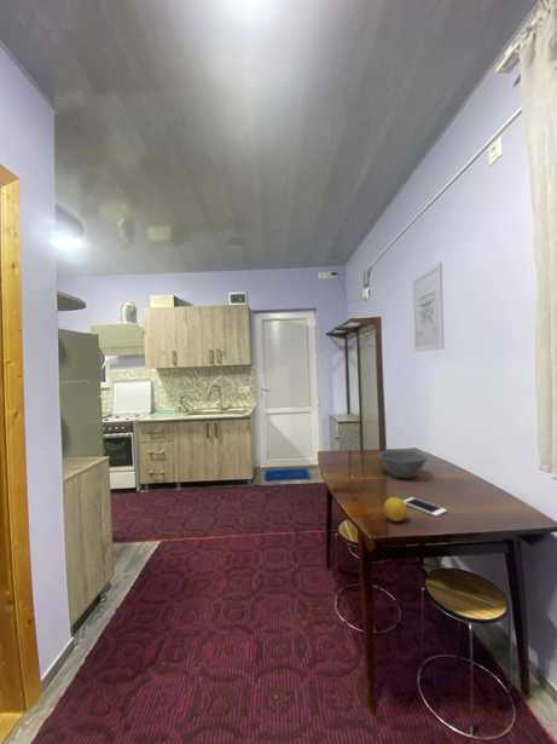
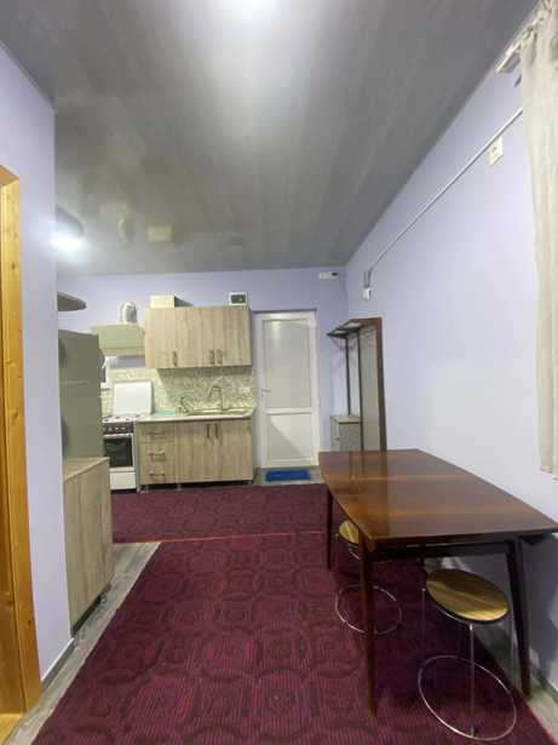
- bowl (402, 465)
- cell phone (423, 506)
- wall art (427, 311)
- fruit (395, 508)
